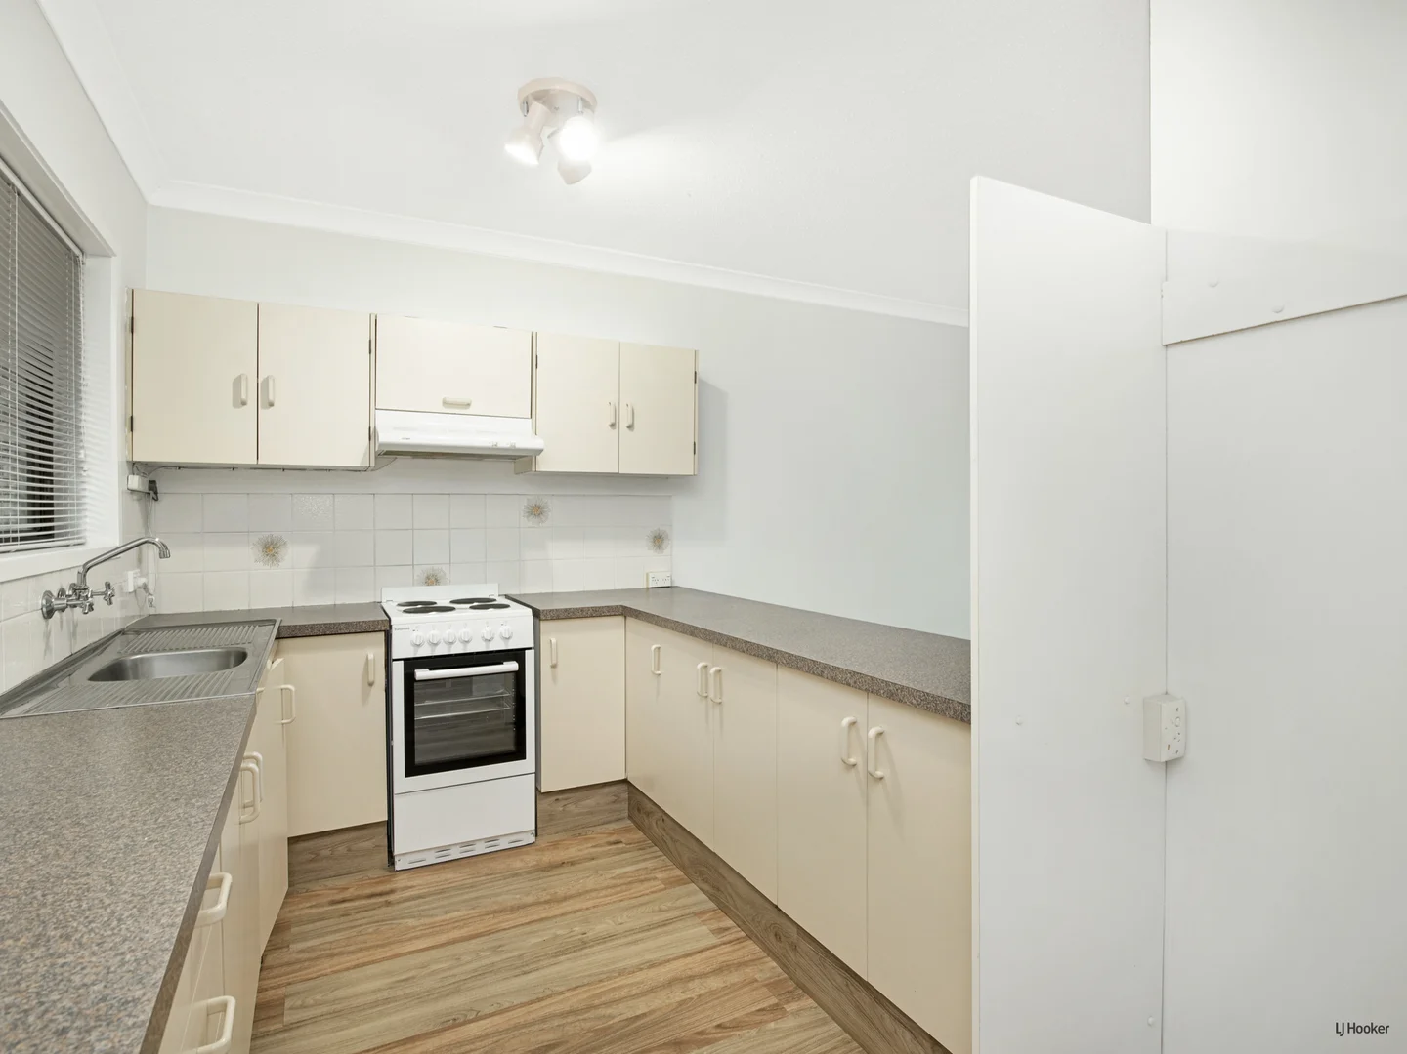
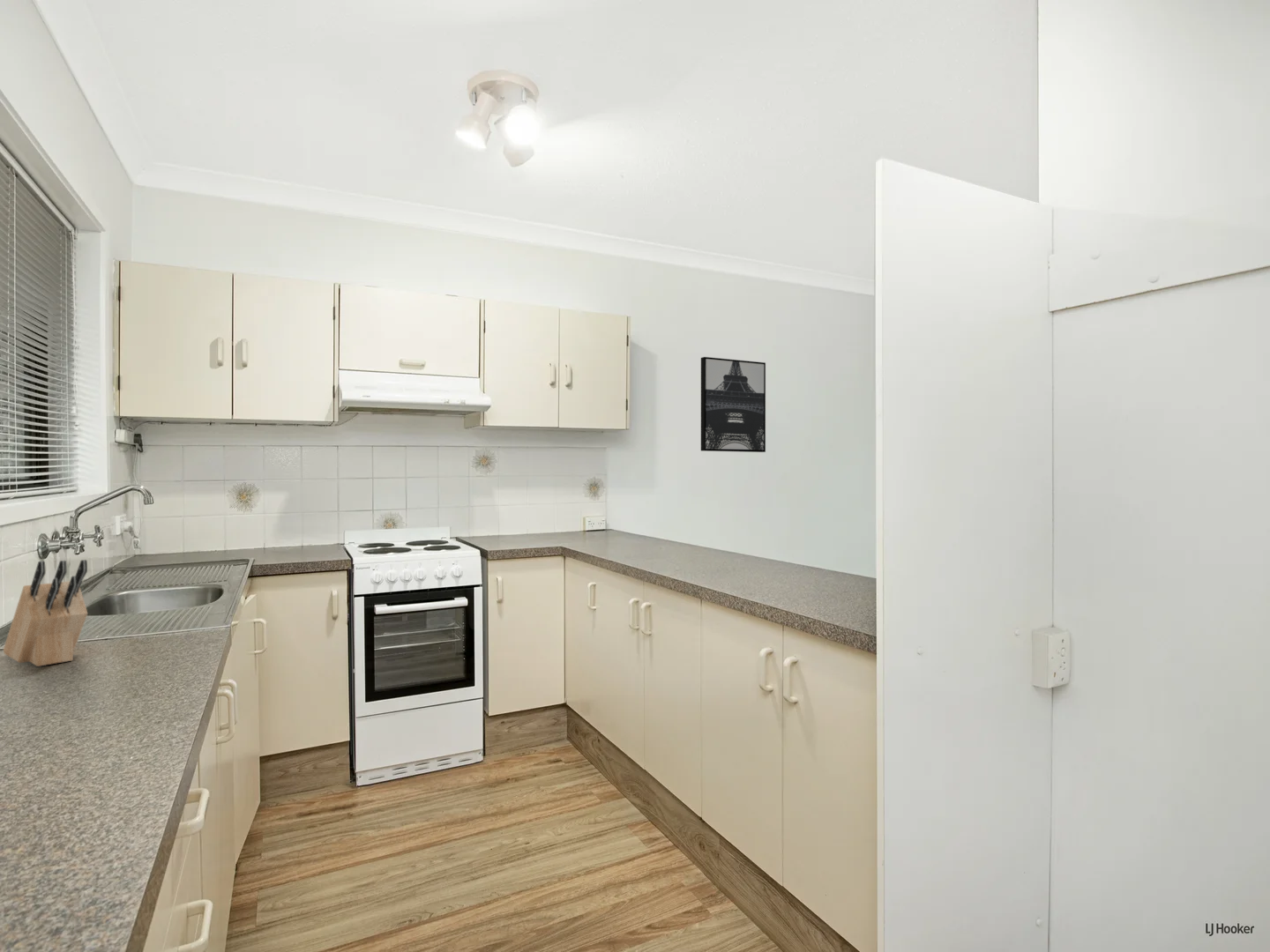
+ knife block (47, 607)
+ wall art (734, 405)
